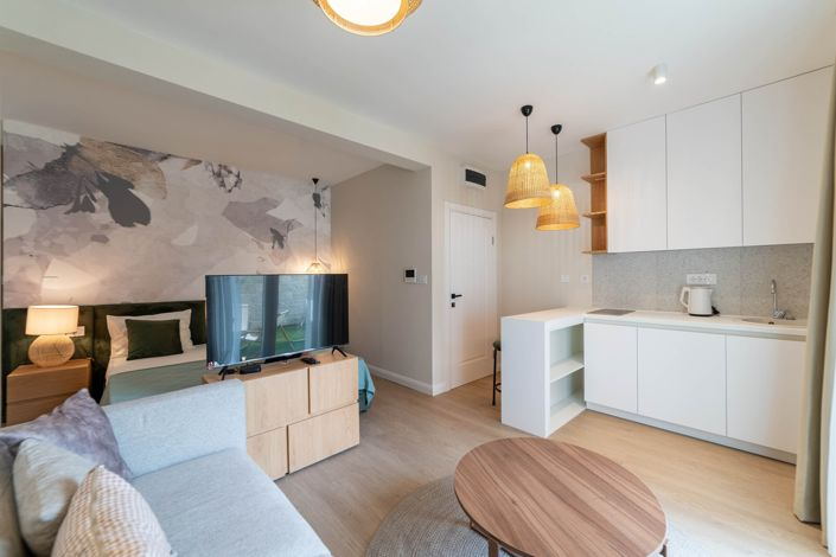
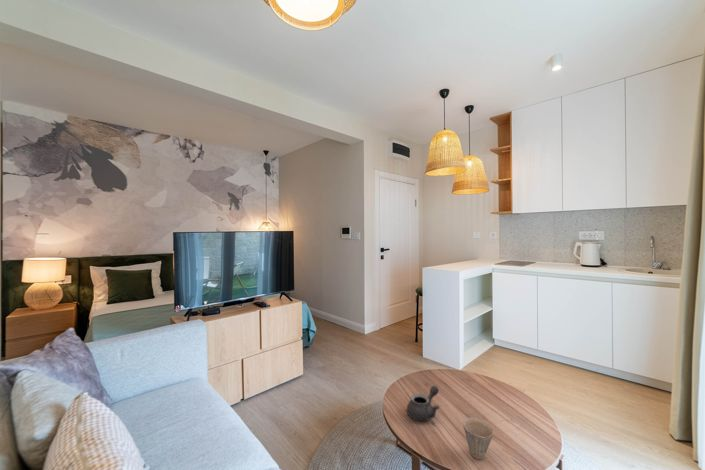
+ cup (478, 440)
+ teapot (426, 402)
